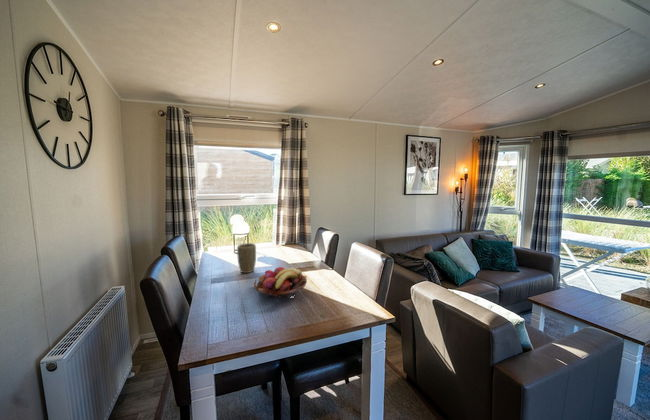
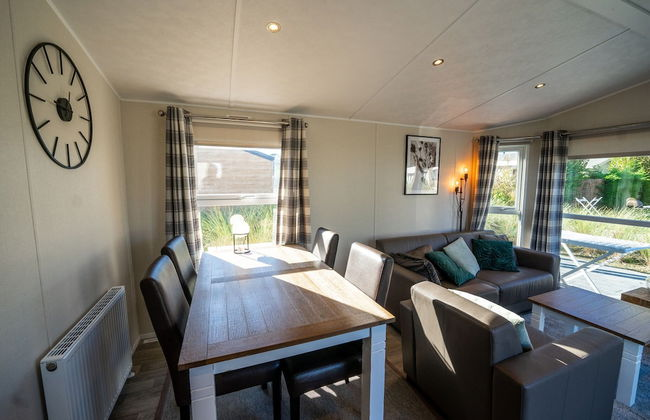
- plant pot (247, 258)
- fruit basket (281, 280)
